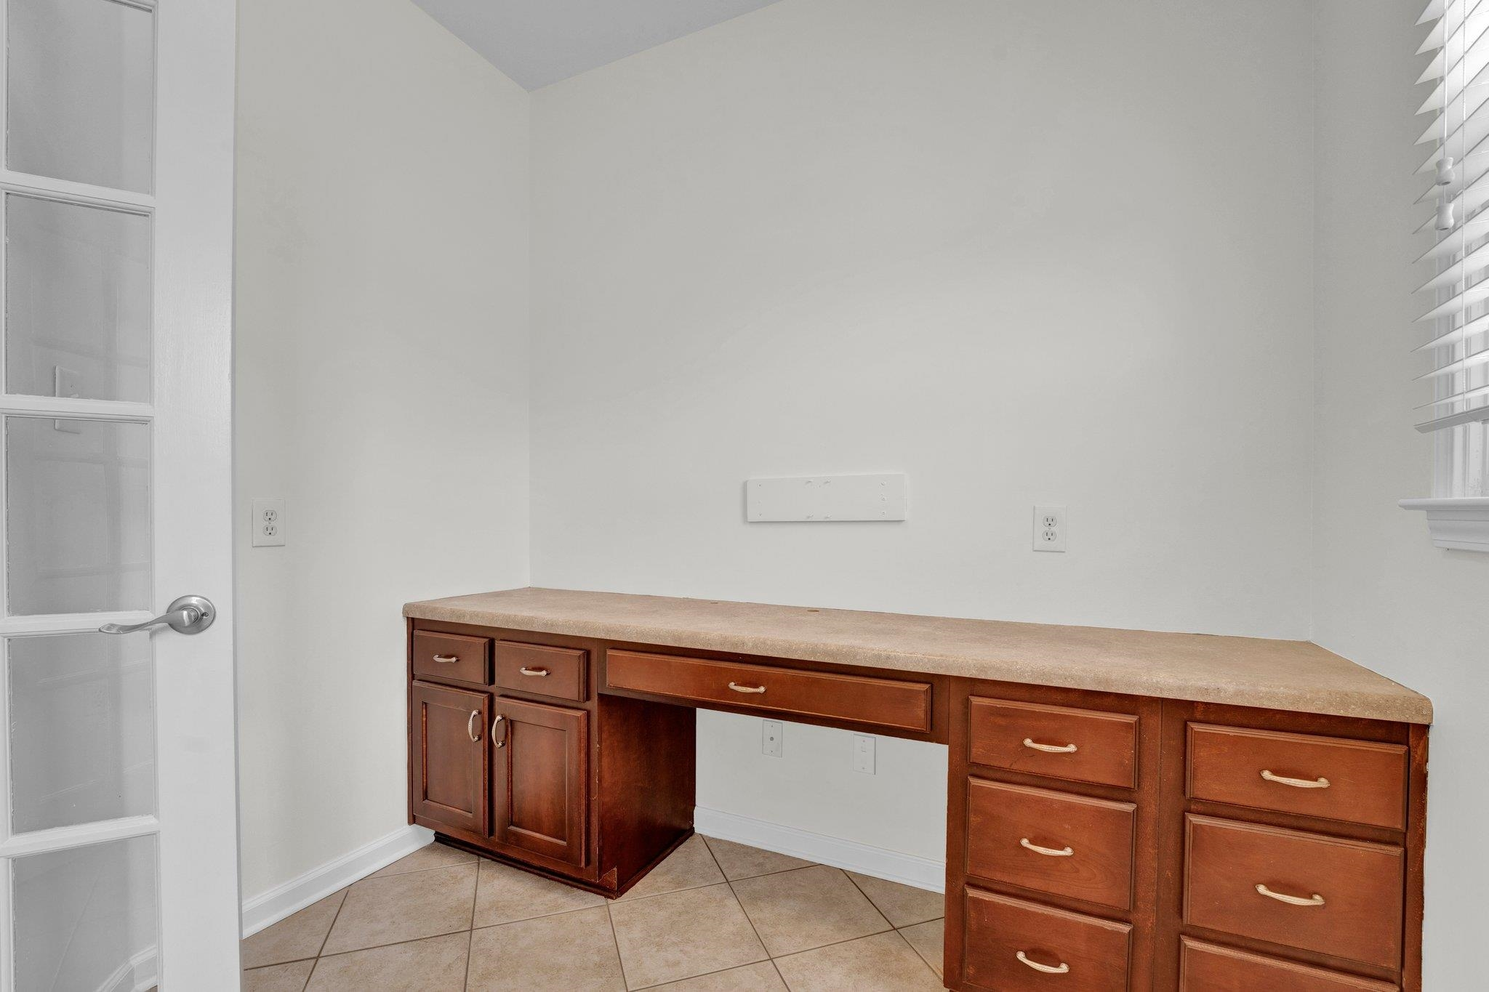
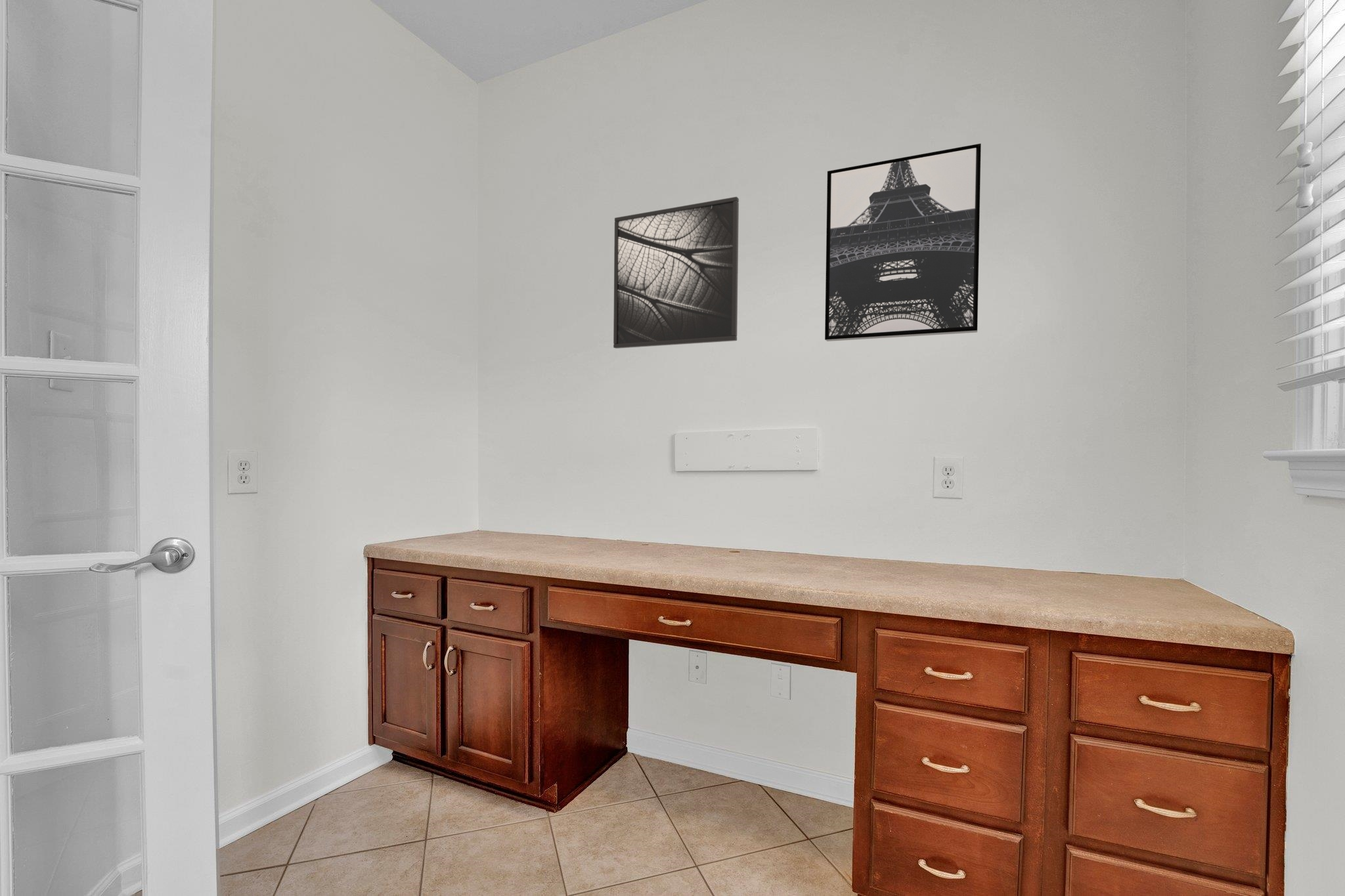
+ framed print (673, 276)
+ wall art (899, 248)
